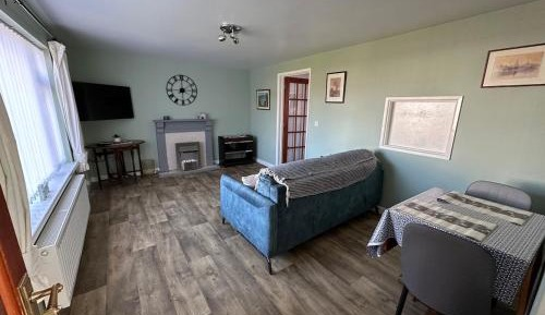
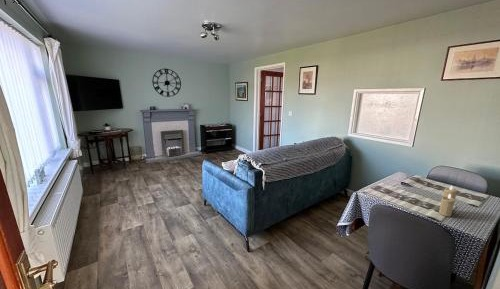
+ candle (448, 199)
